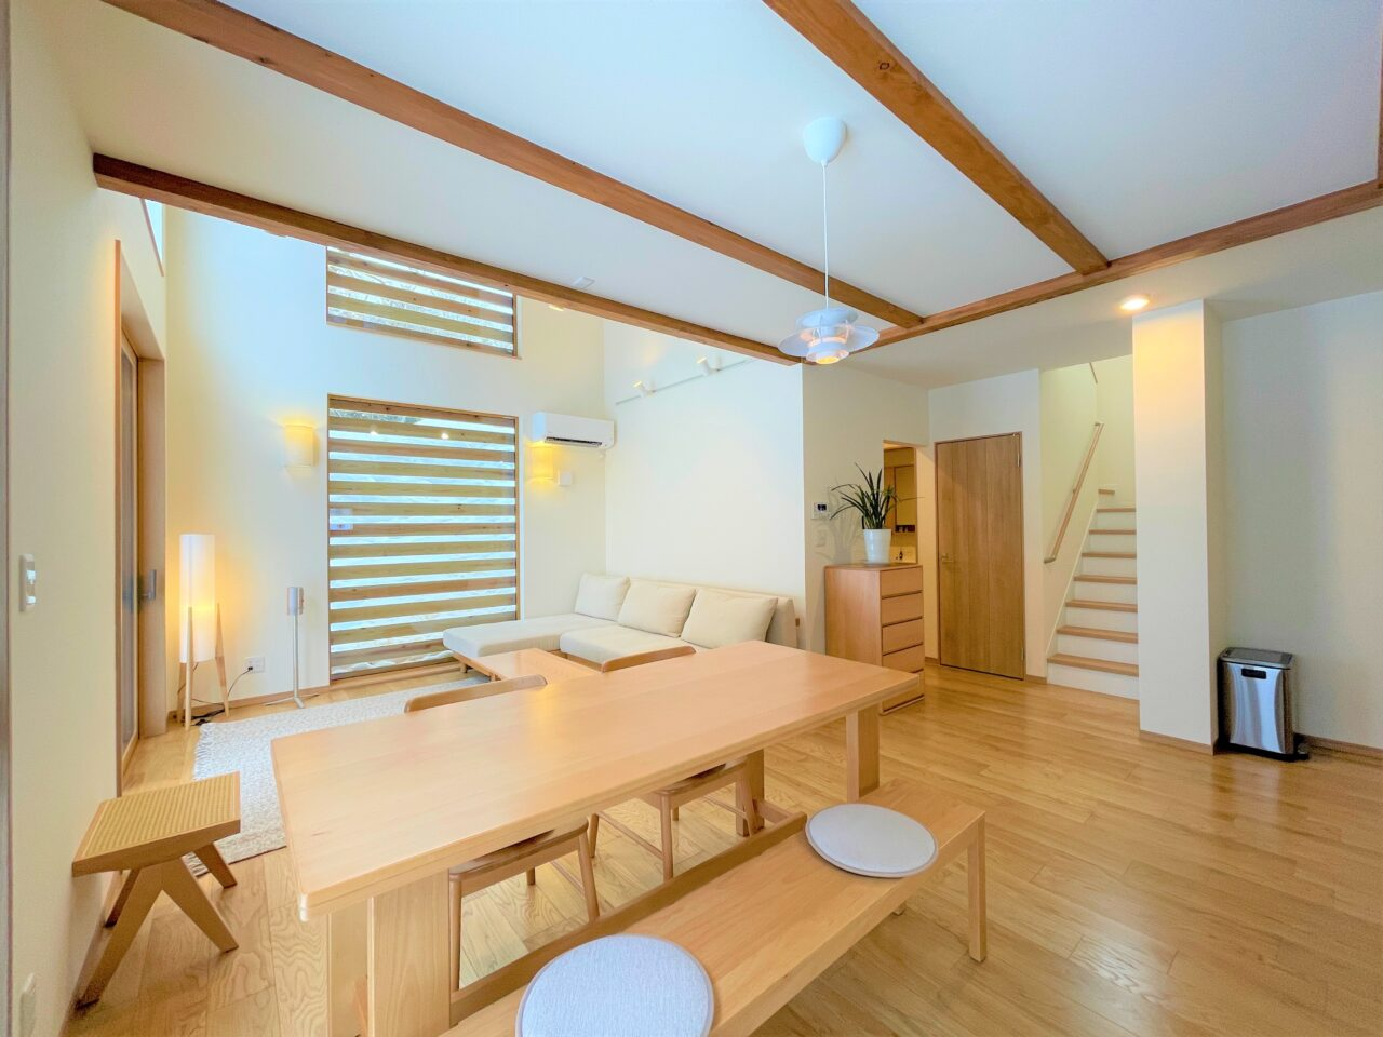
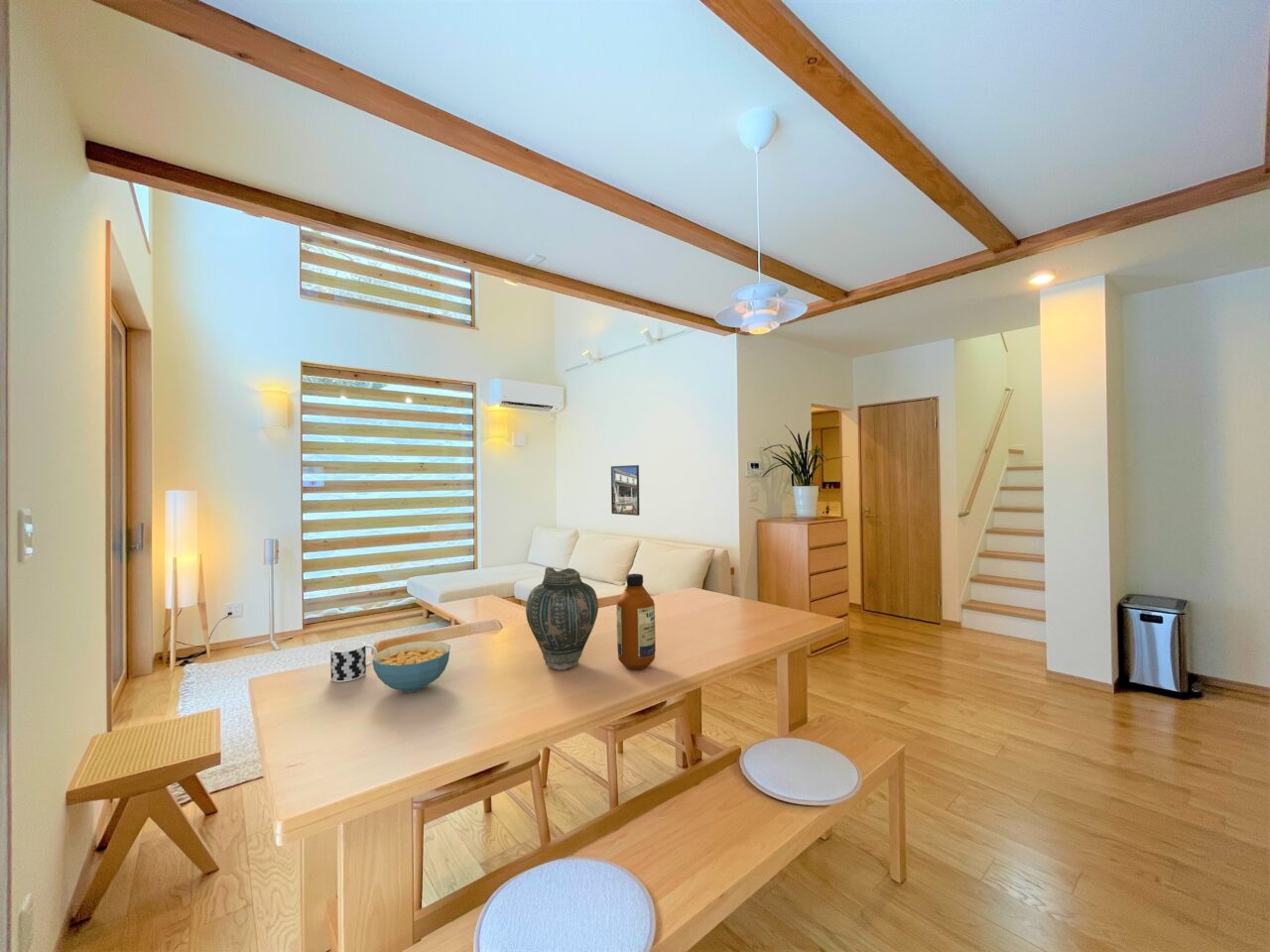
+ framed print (624, 490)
+ cup (354, 659)
+ cereal bowl (413, 669)
+ bottle (635, 620)
+ vase (562, 616)
